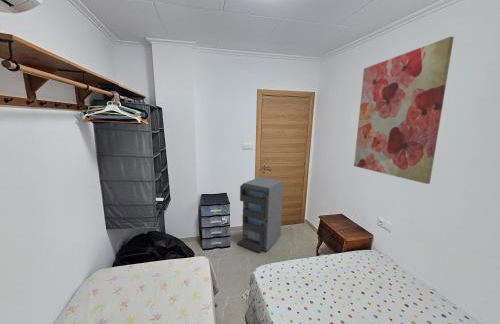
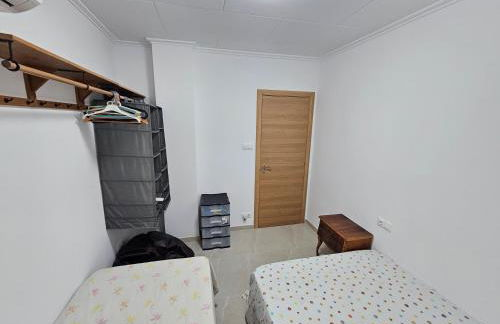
- wall art (391, 117)
- storage cabinet (260, 212)
